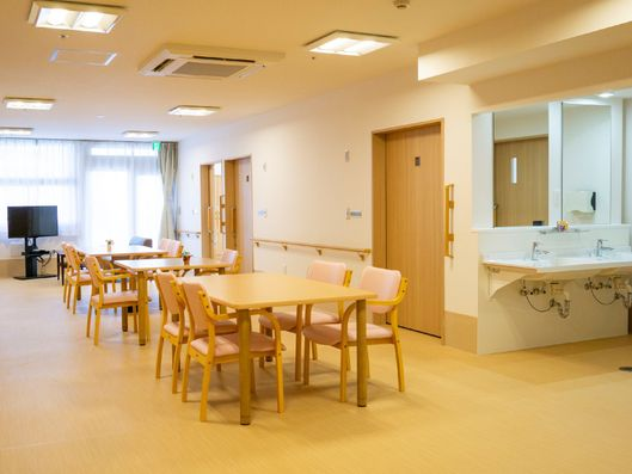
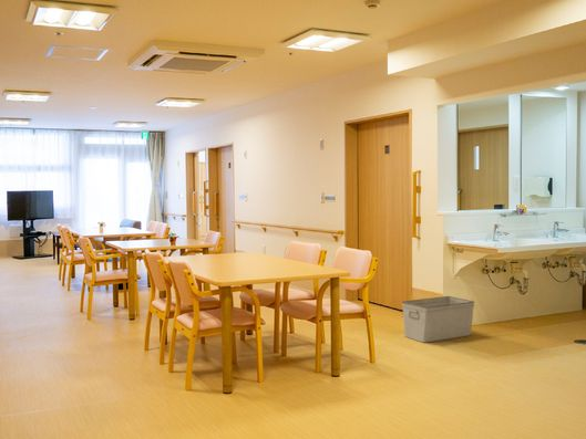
+ storage bin (438, 318)
